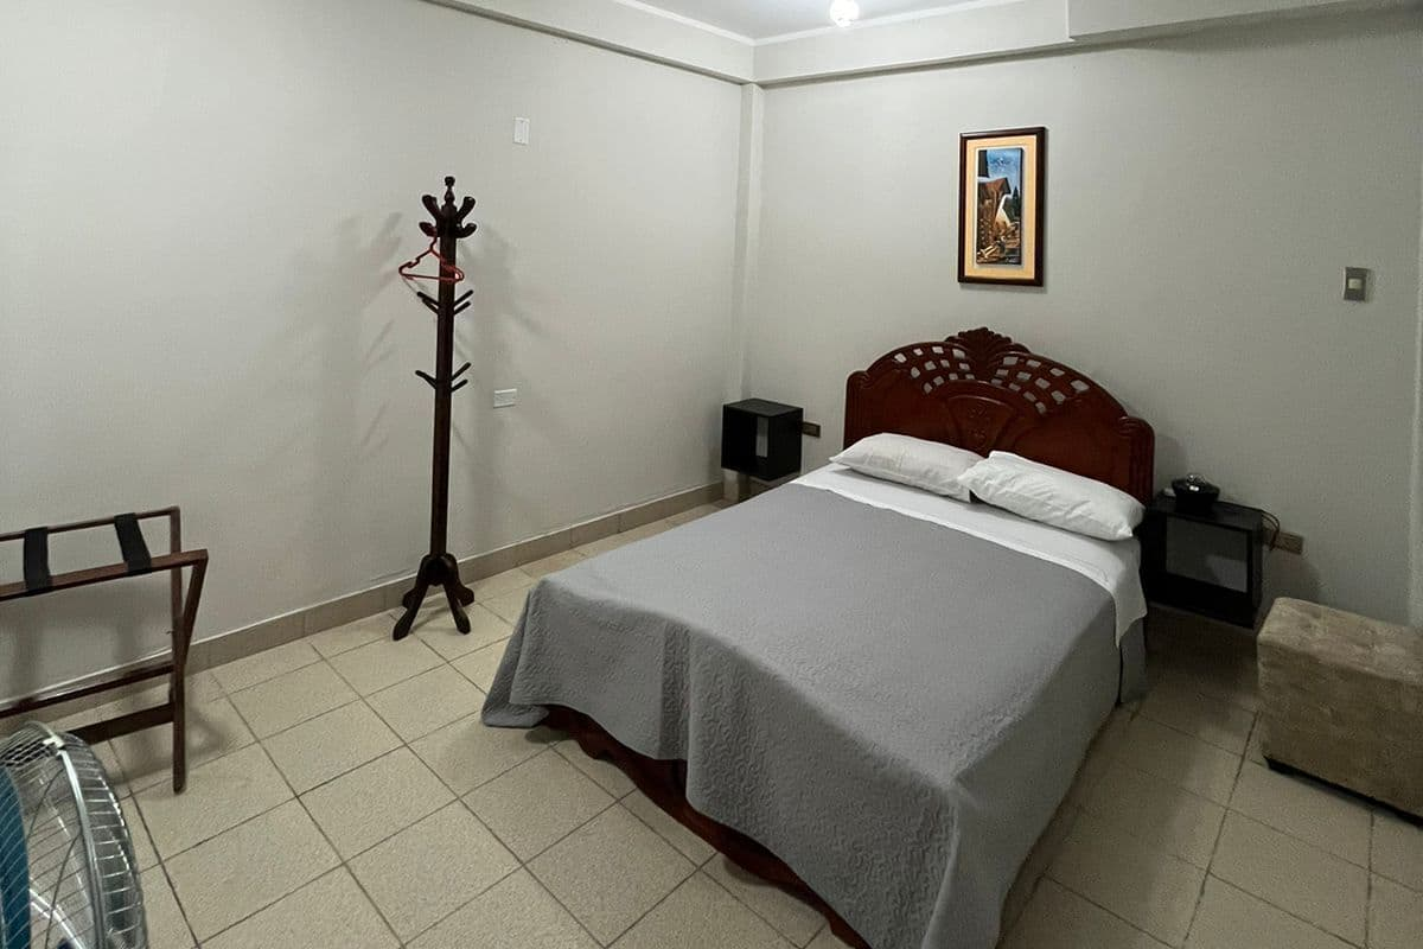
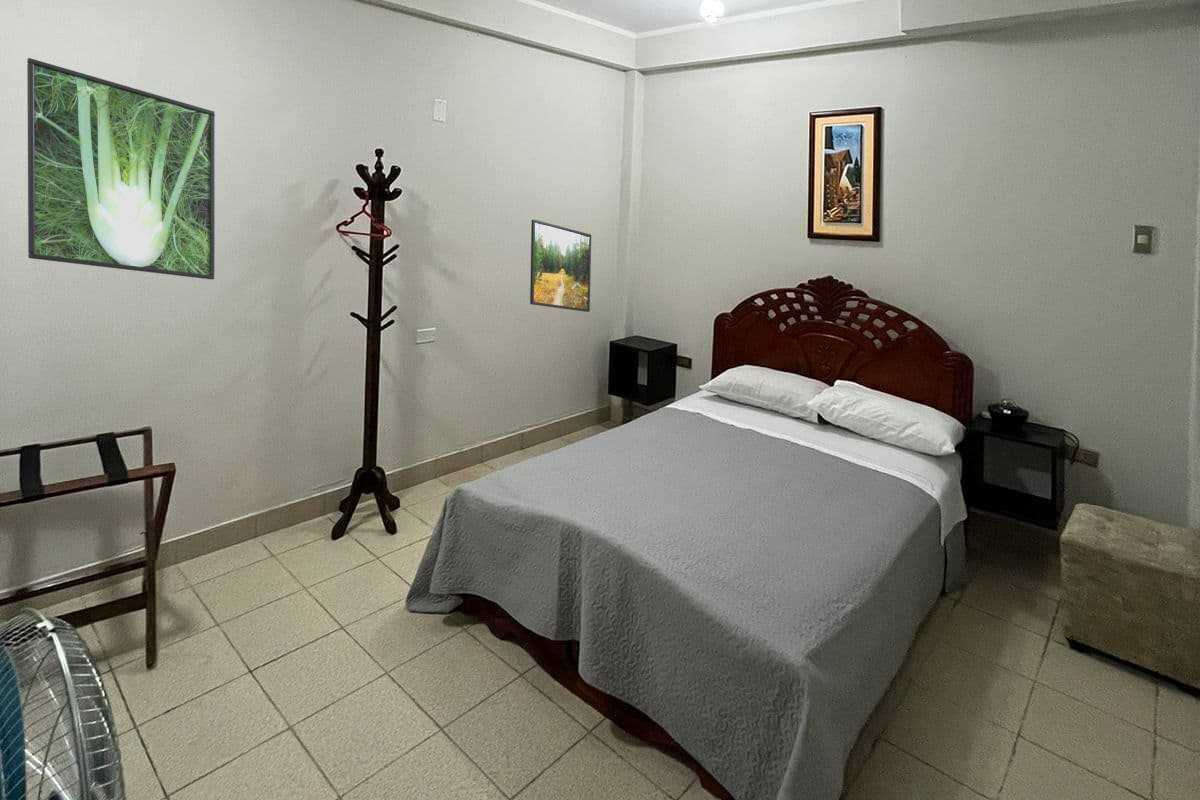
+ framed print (129, 179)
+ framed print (561, 267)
